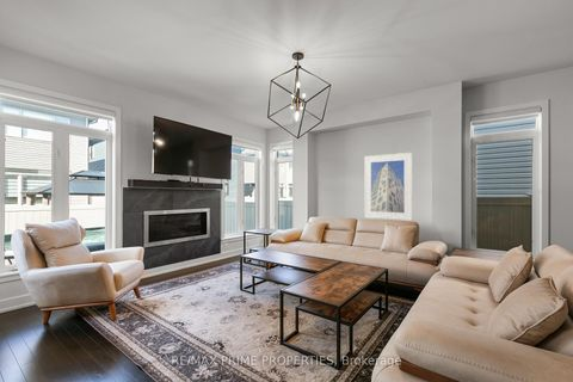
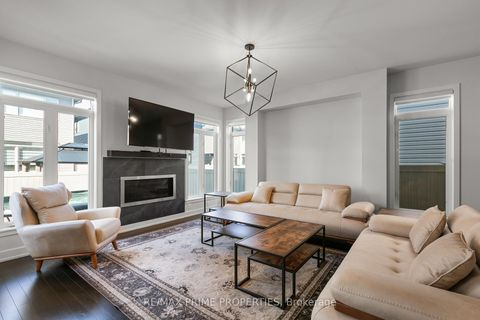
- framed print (387, 186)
